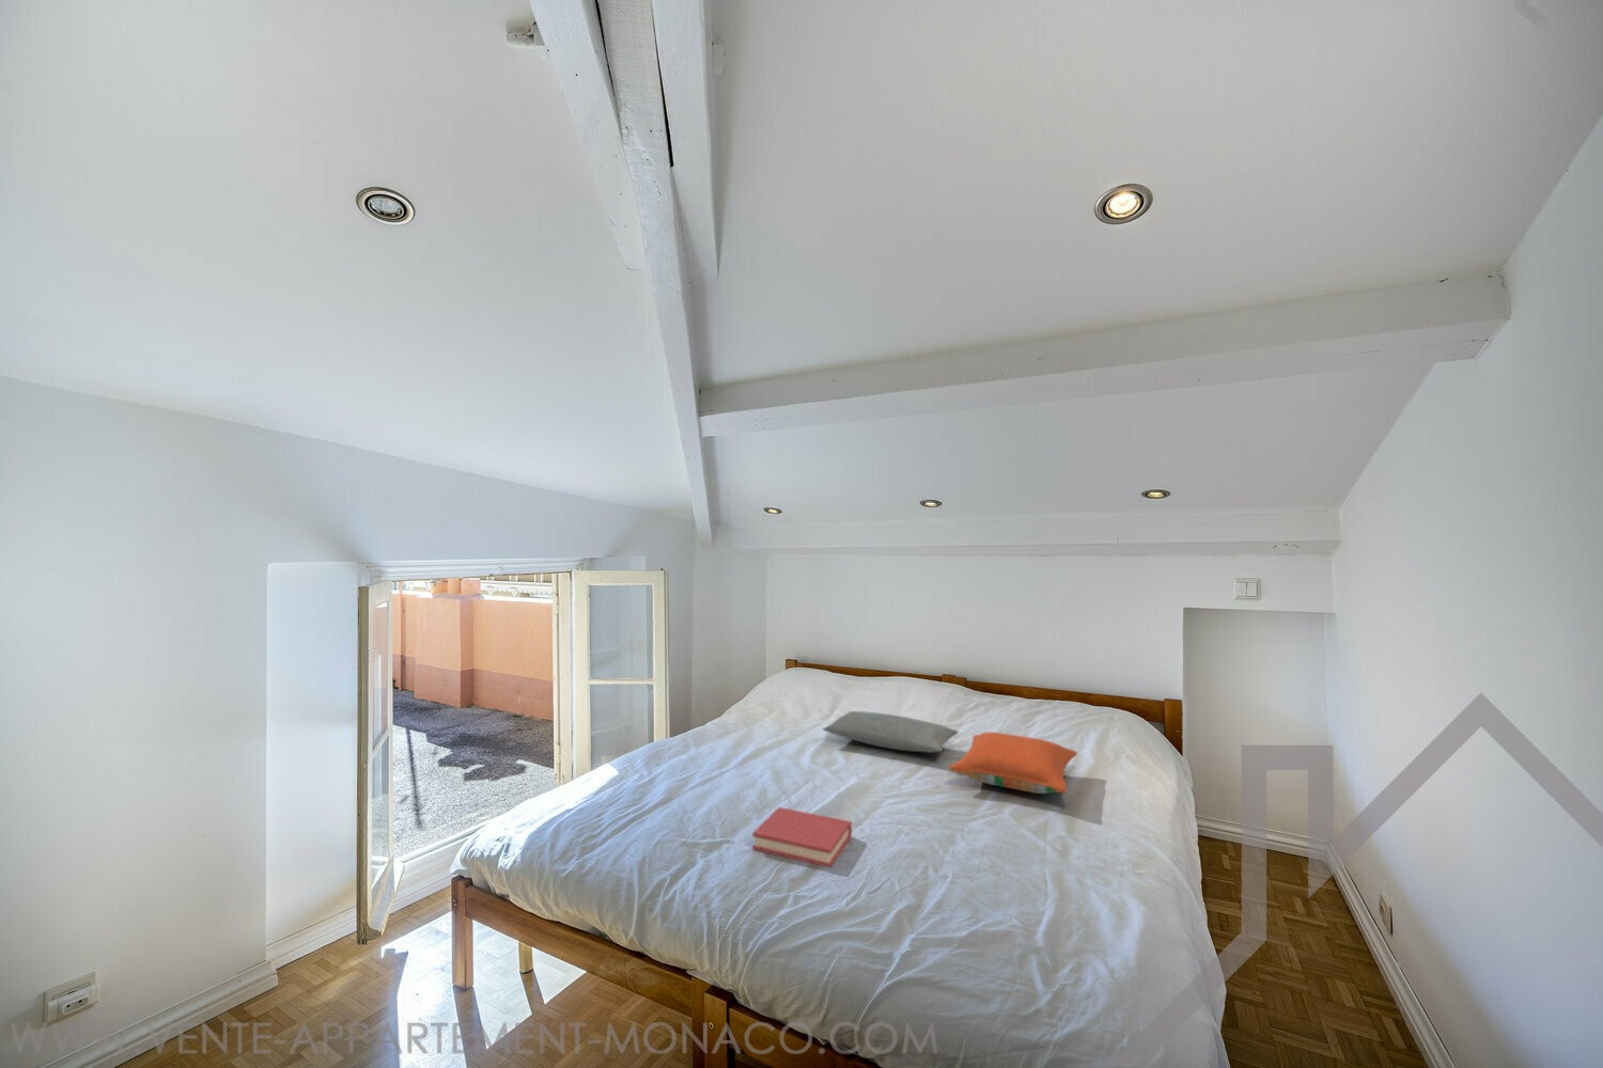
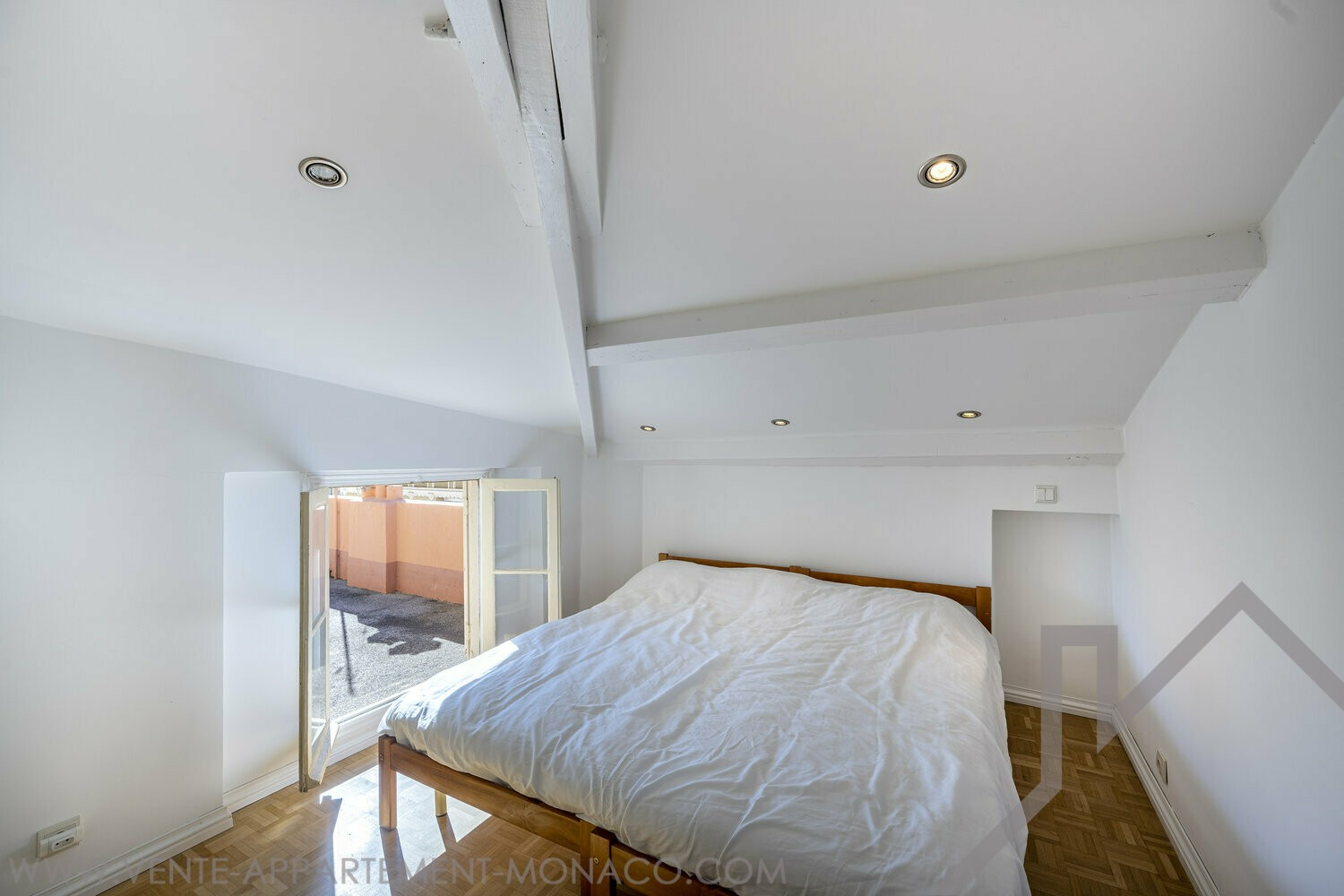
- hardback book (803, 834)
- pillow (1014, 759)
- pillow (889, 731)
